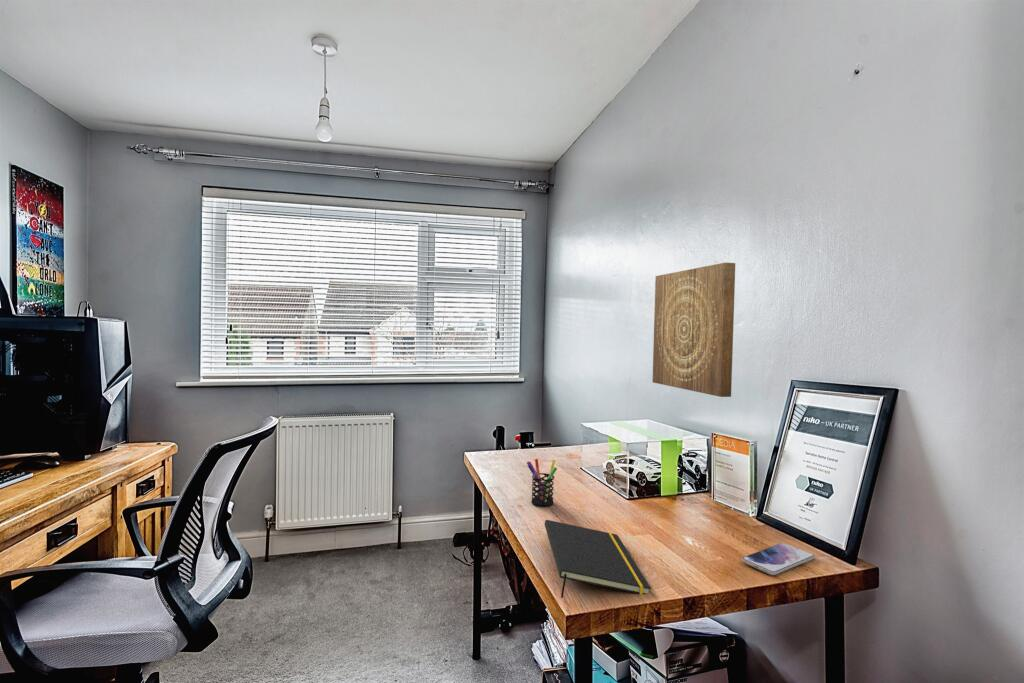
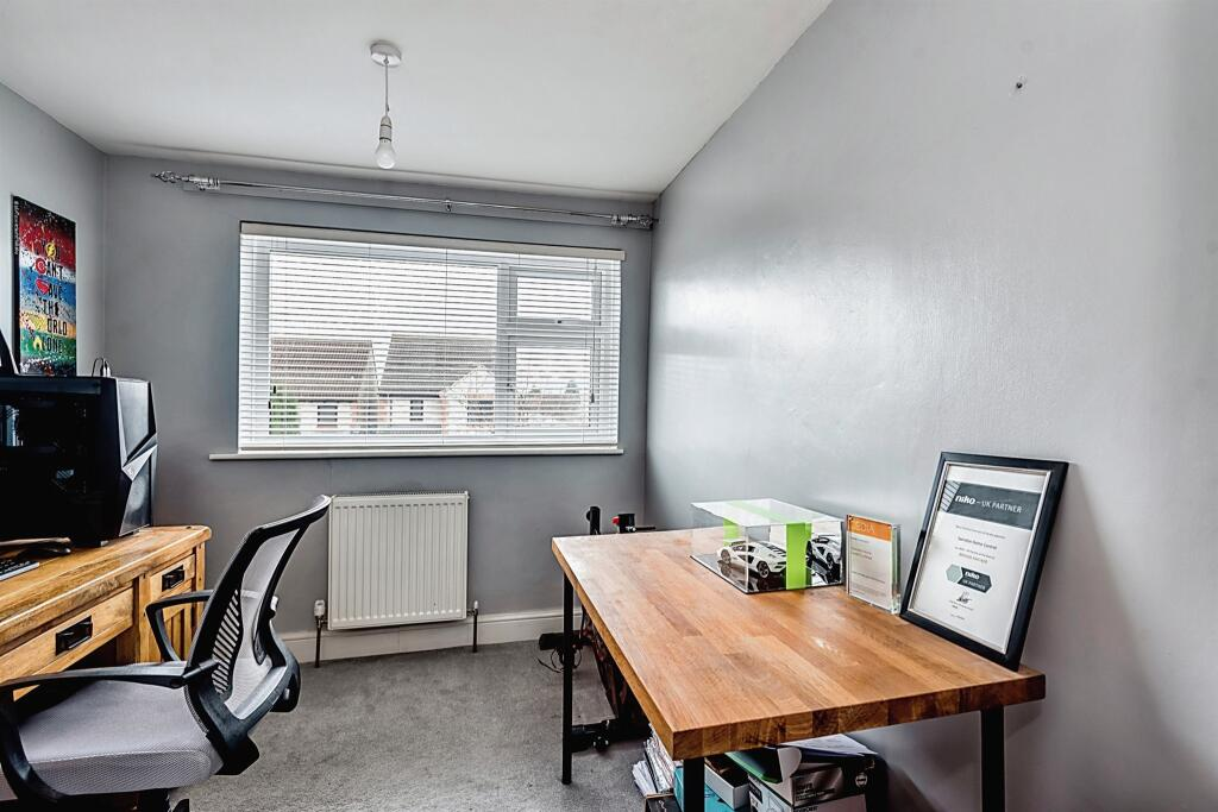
- wall art (688, 329)
- pen holder (544, 480)
- smartphone (778, 558)
- notepad (591, 553)
